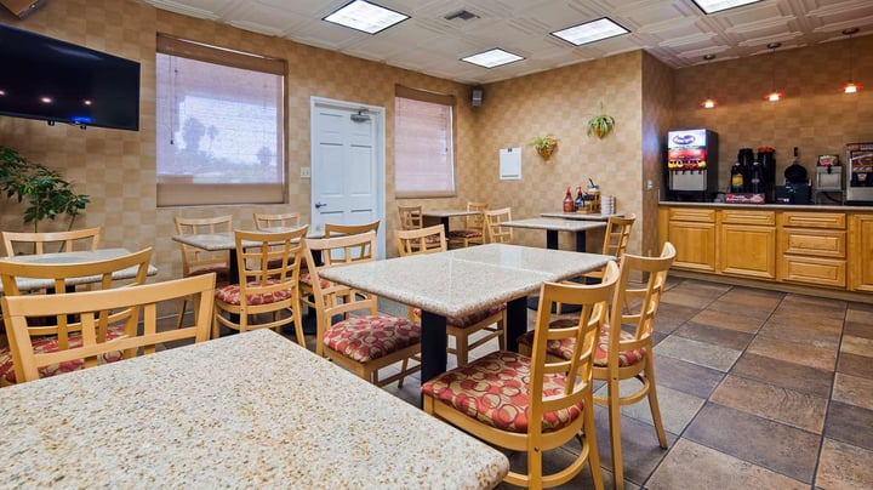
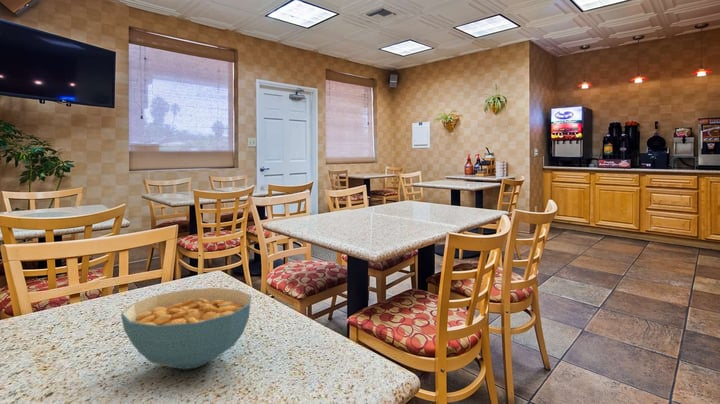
+ cereal bowl (191, 332)
